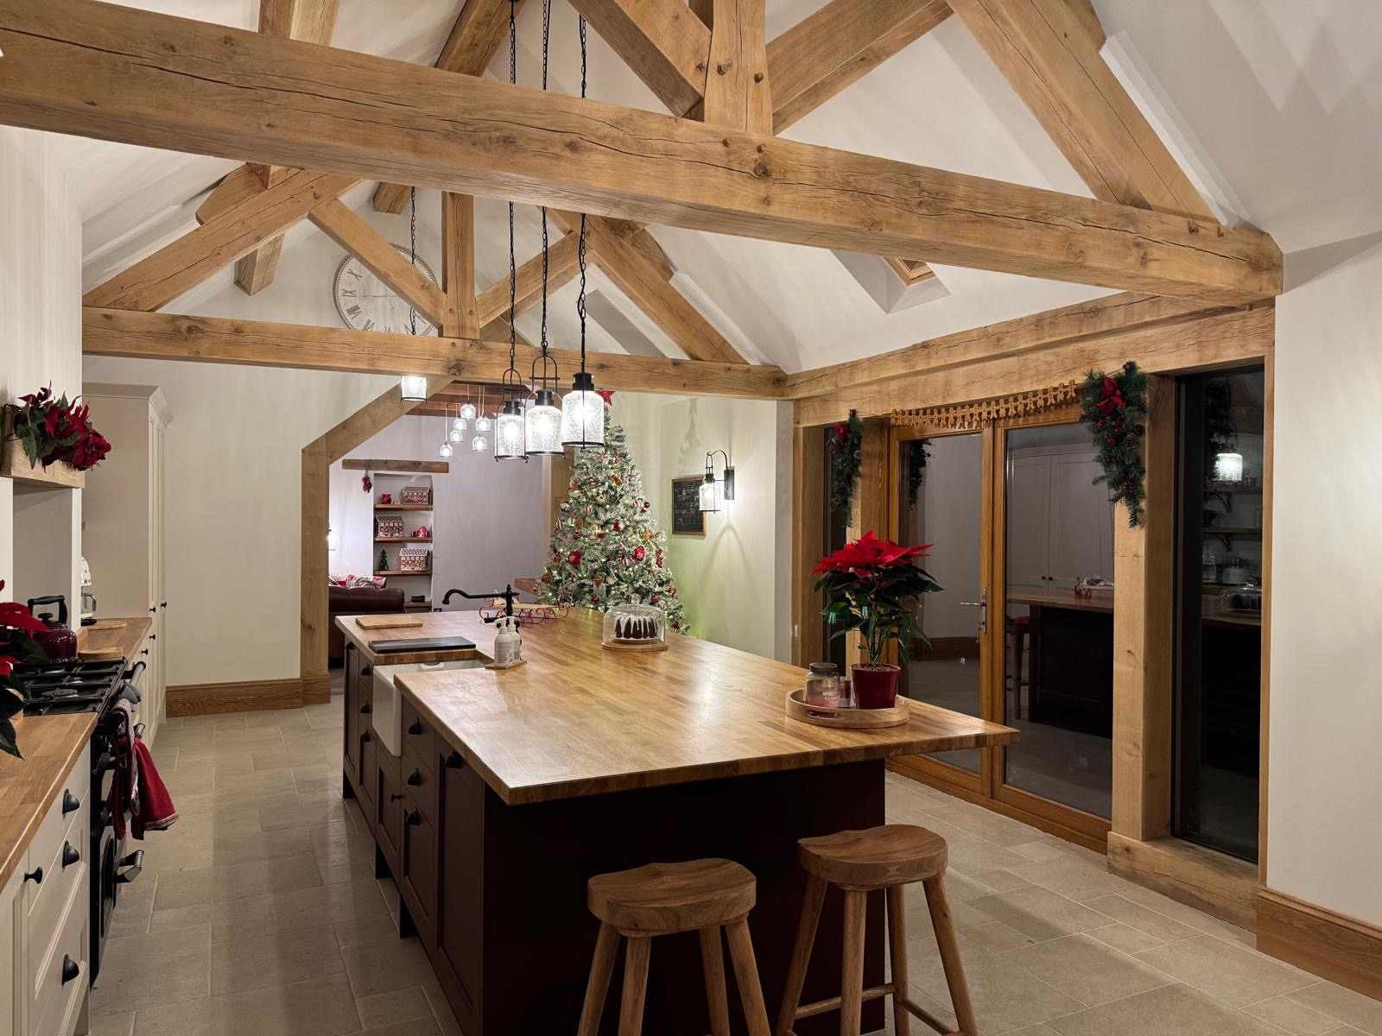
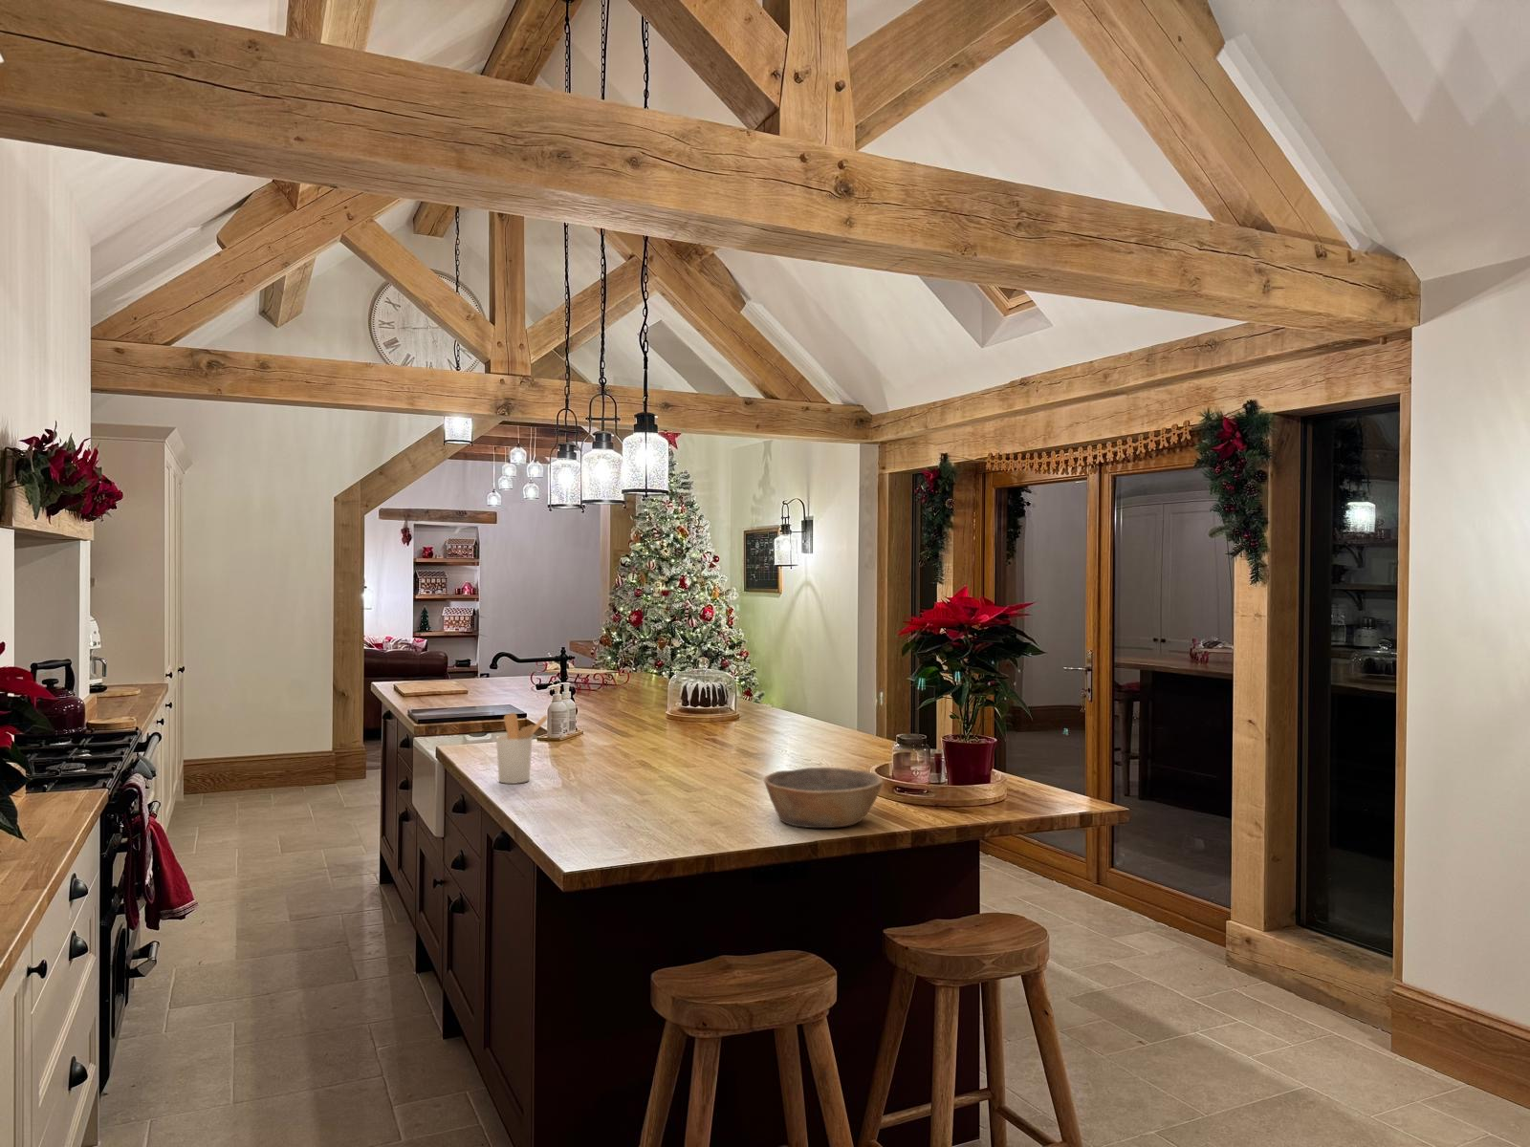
+ utensil holder (523, 747)
+ bowl (823, 798)
